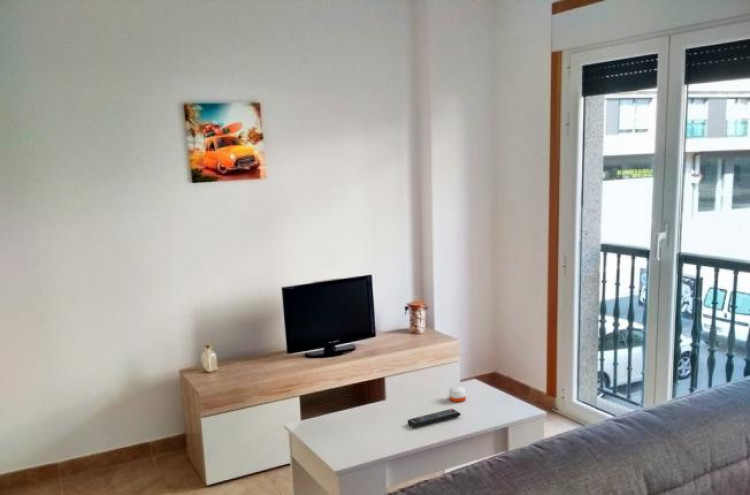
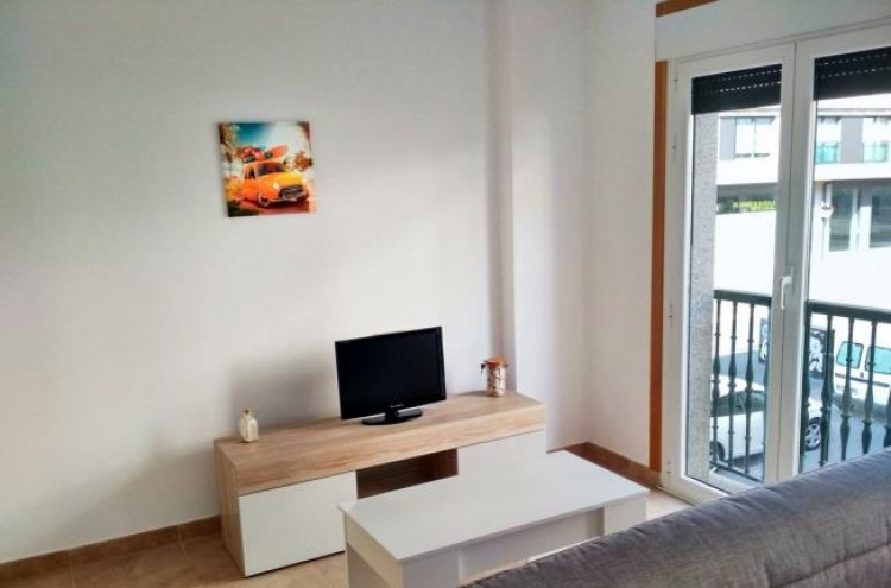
- candle (457, 388)
- remote control (434, 418)
